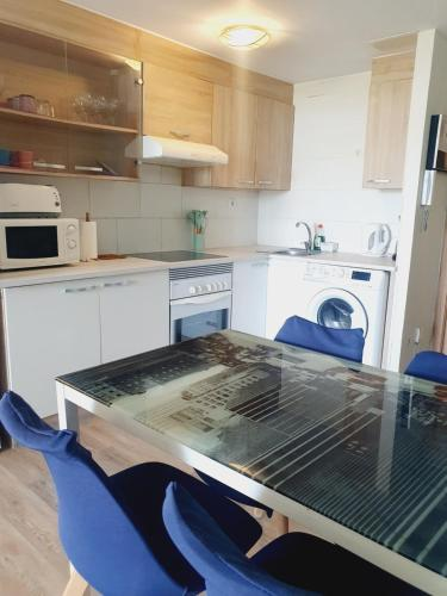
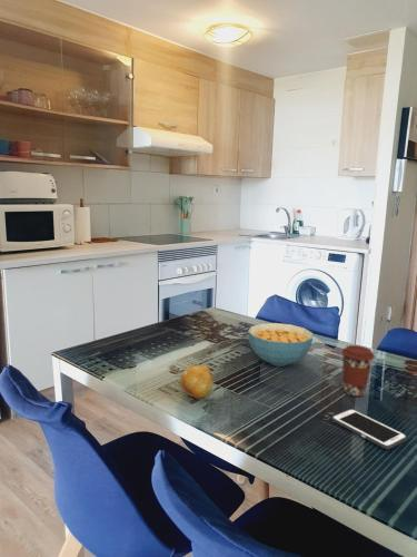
+ fruit (196, 381)
+ cell phone (367, 428)
+ cereal bowl (279, 346)
+ coffee cup (356, 370)
